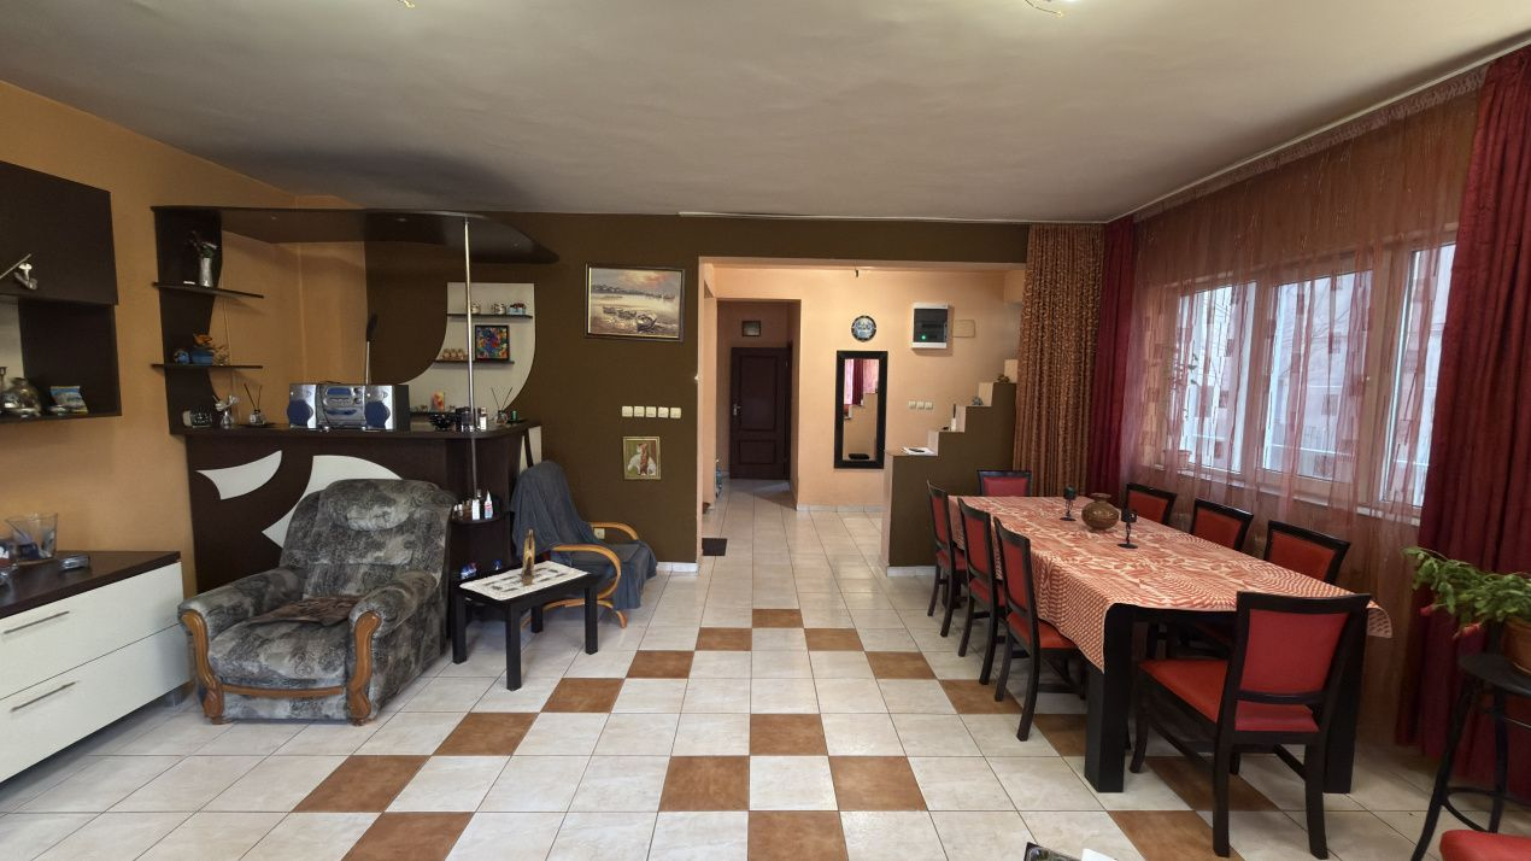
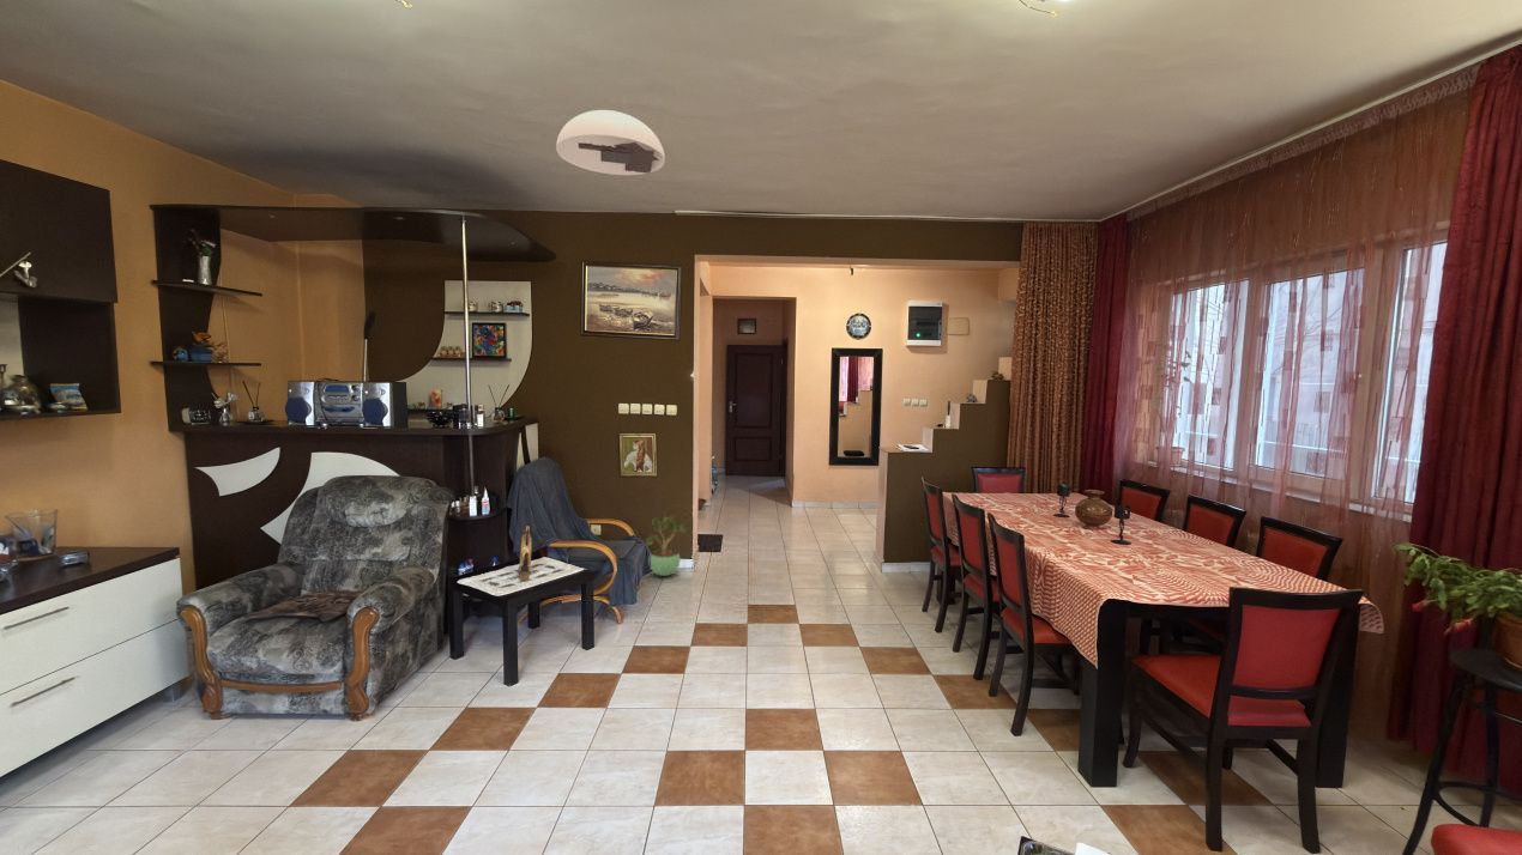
+ potted plant (666, 545)
+ ceiling light (611, 137)
